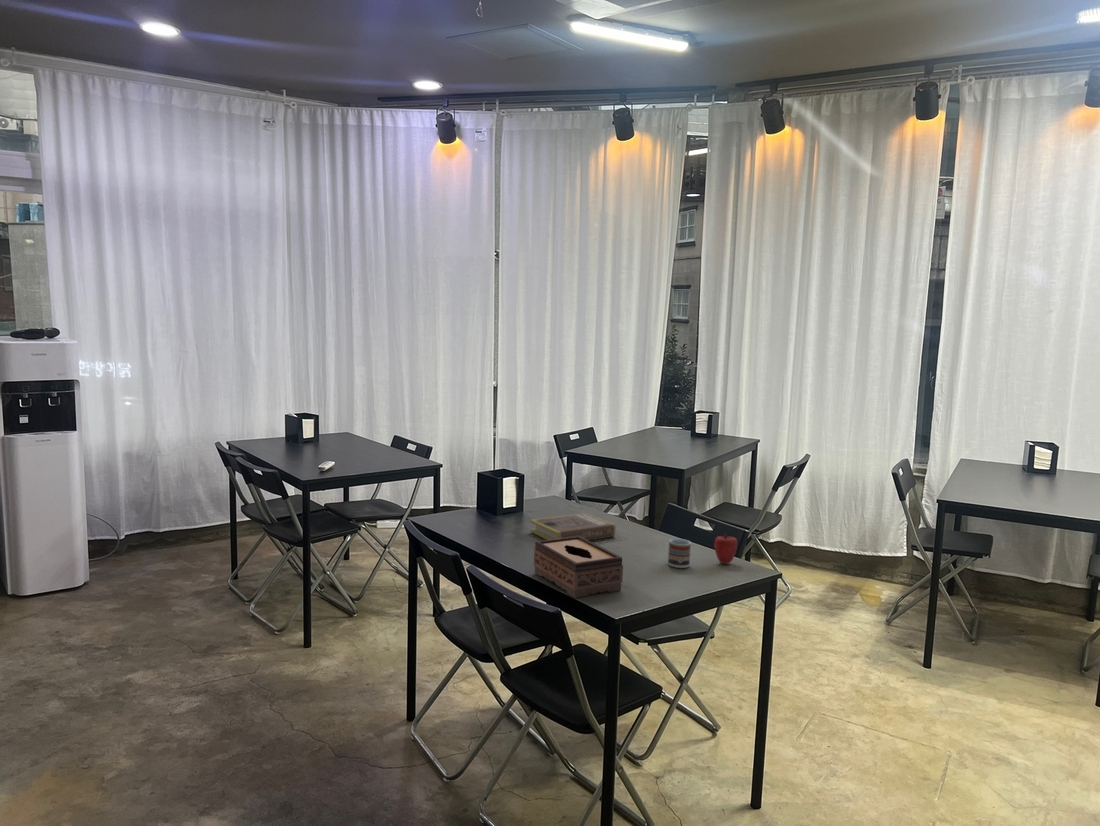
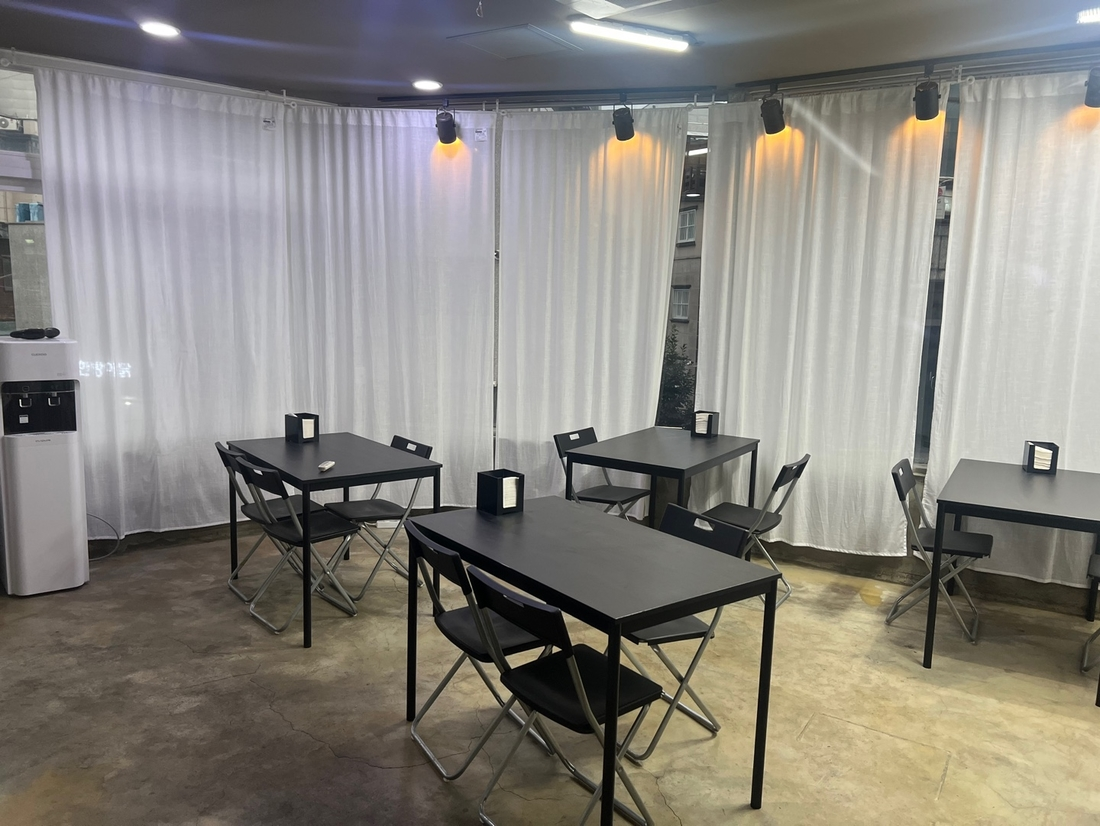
- book (572, 528)
- apple (725, 548)
- tissue box (577, 565)
- cup (677, 552)
